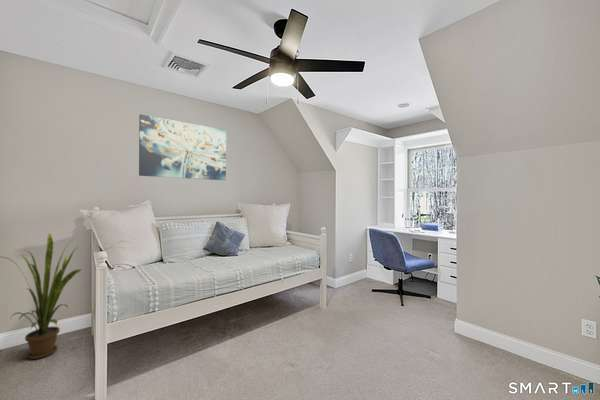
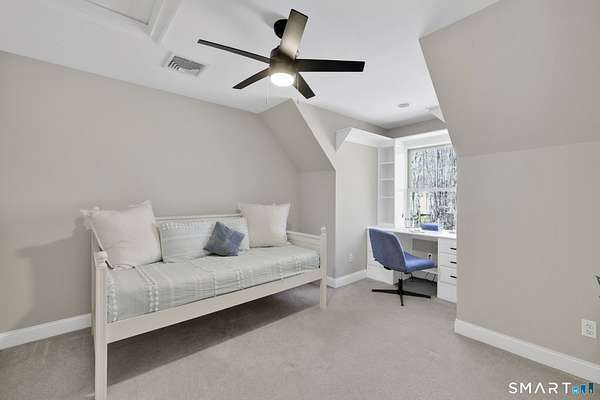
- wall art (186, 150)
- house plant (40, 294)
